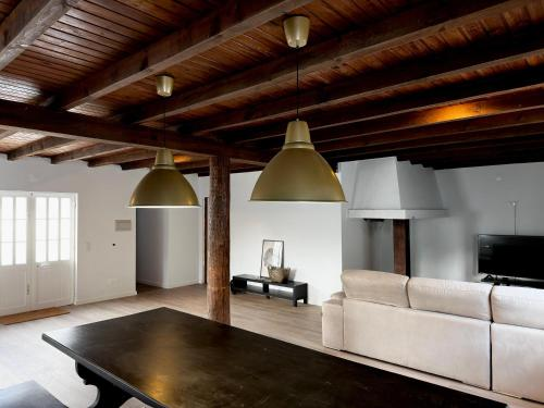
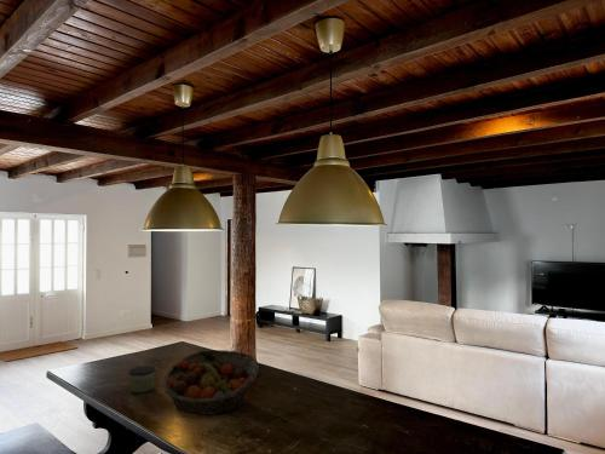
+ fruit basket (211, 380)
+ candle (142, 379)
